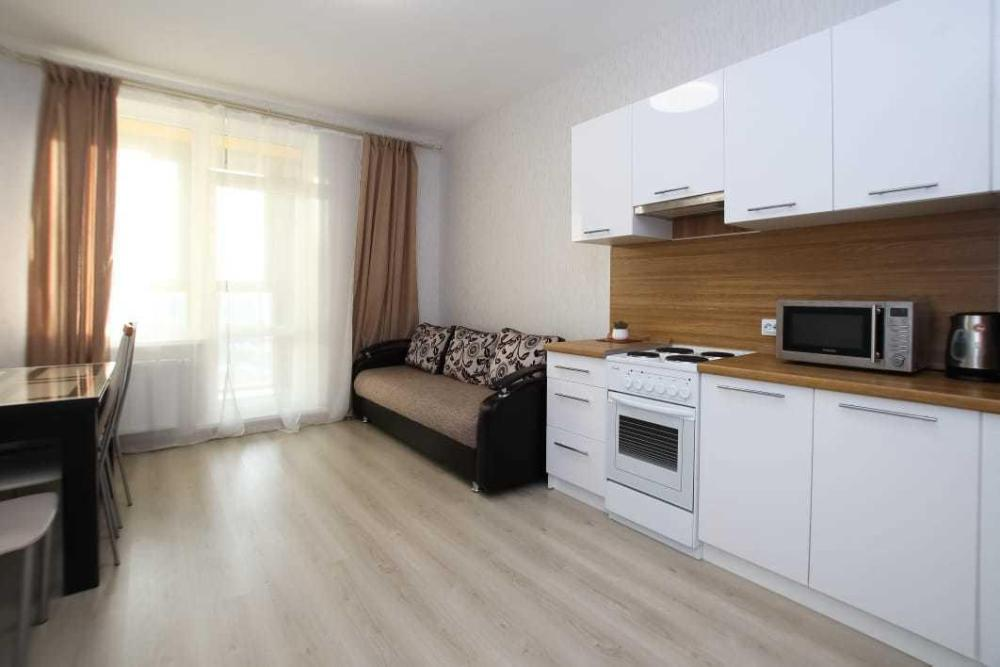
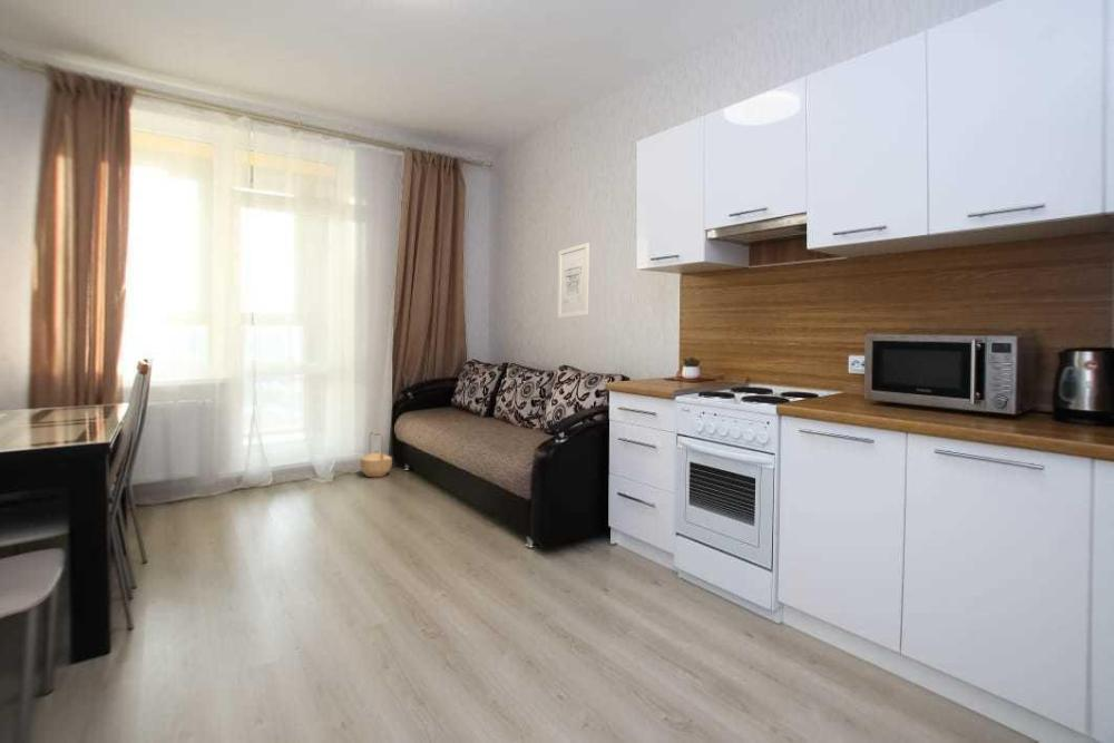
+ wall art (573, 282)
+ basket (375, 453)
